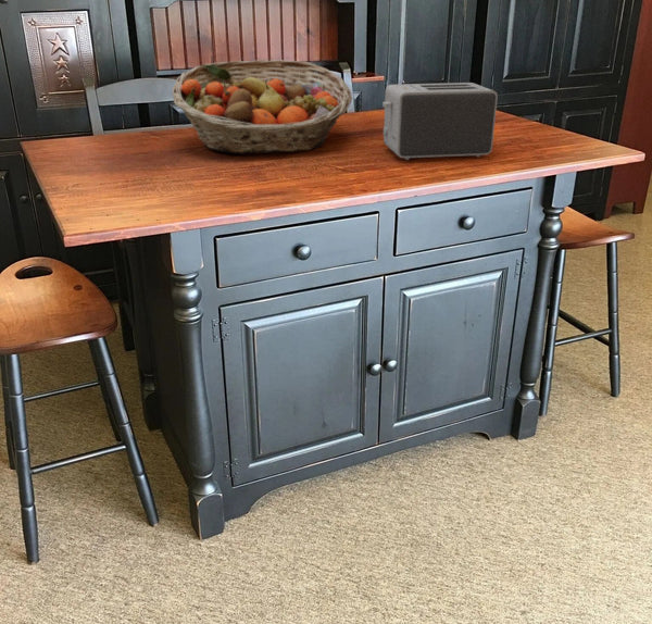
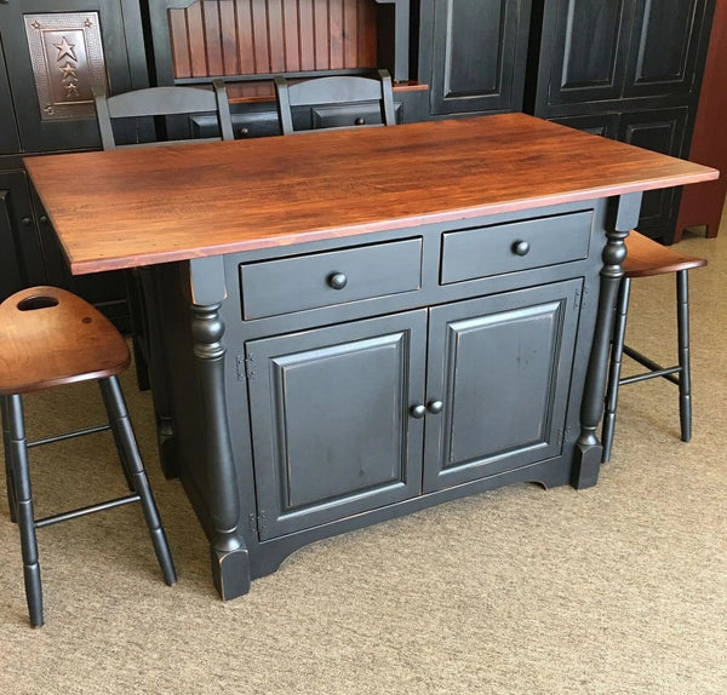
- fruit basket (263, 104)
- toaster (434, 121)
